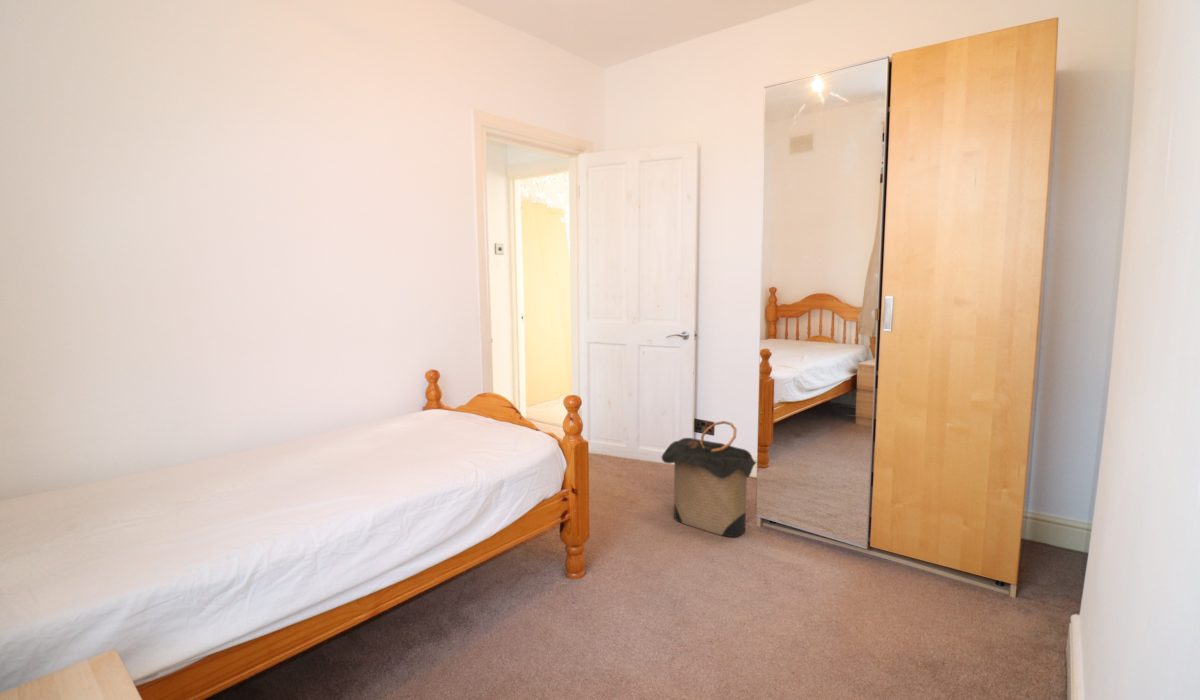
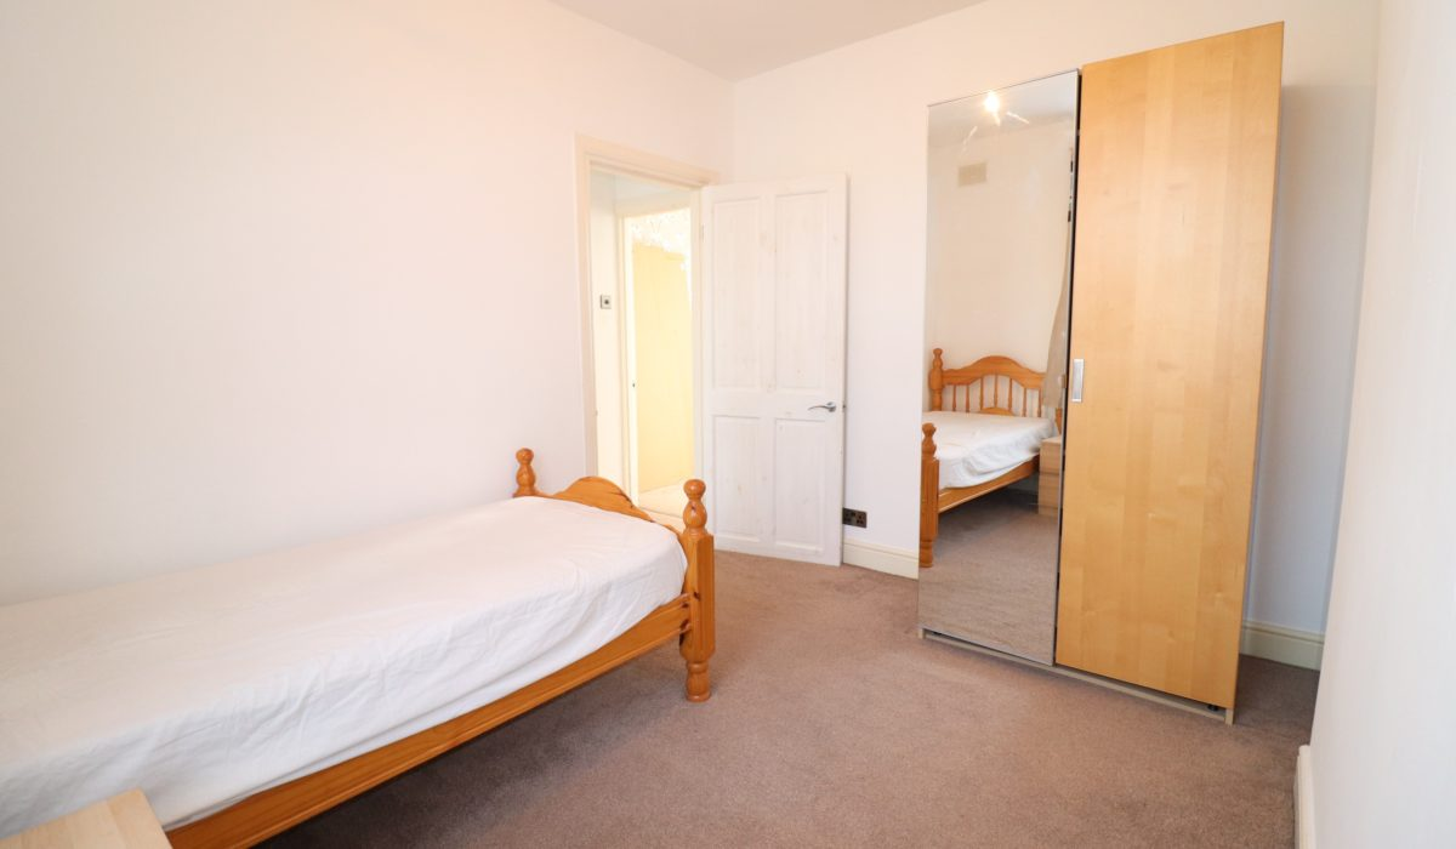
- laundry hamper (707, 473)
